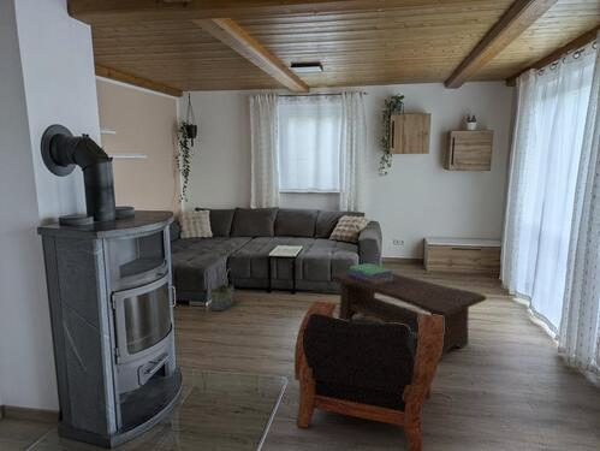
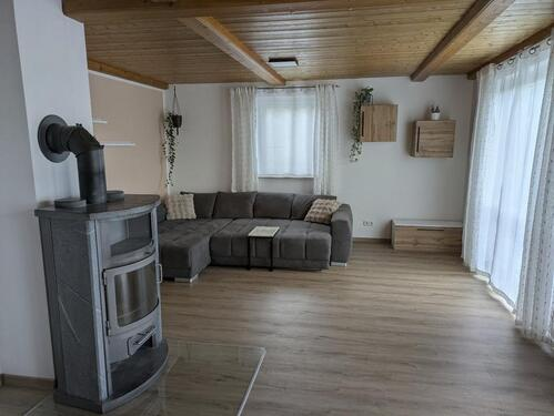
- armchair (364, 358)
- stack of books (370, 272)
- basket (221, 286)
- coffee table (399, 308)
